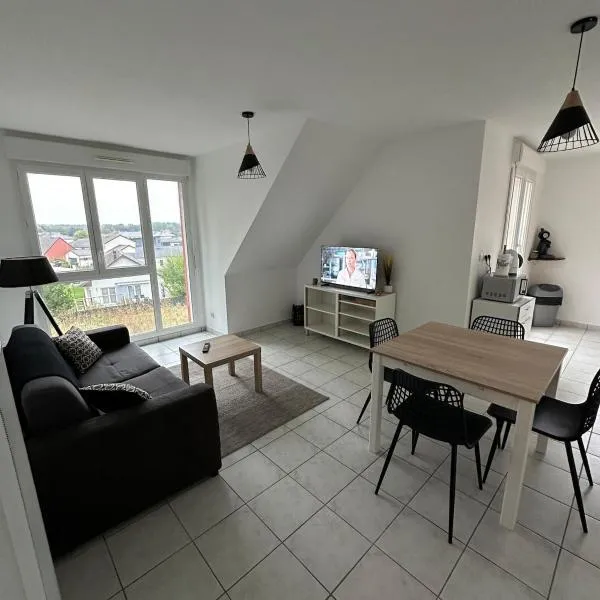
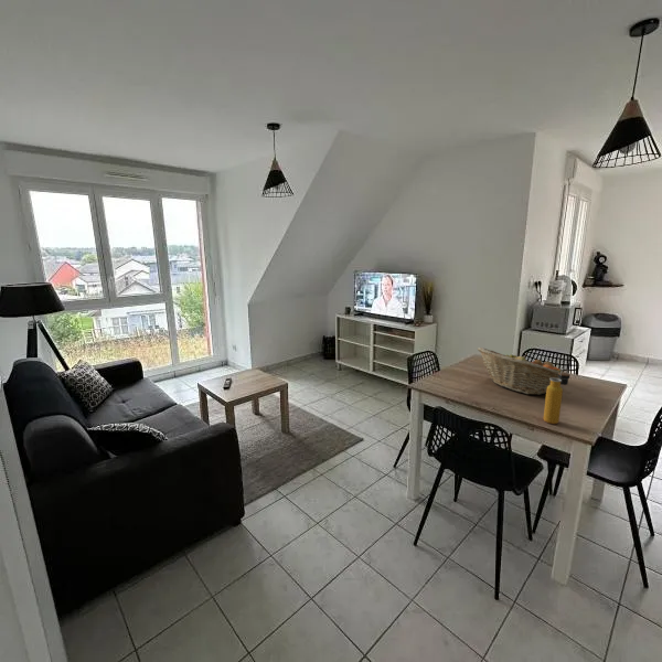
+ fruit basket (517, 366)
+ water bottle (557, 395)
